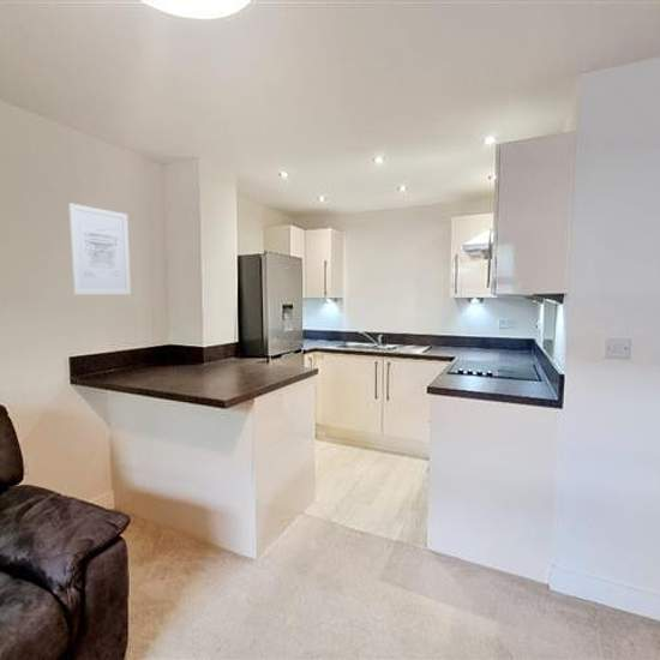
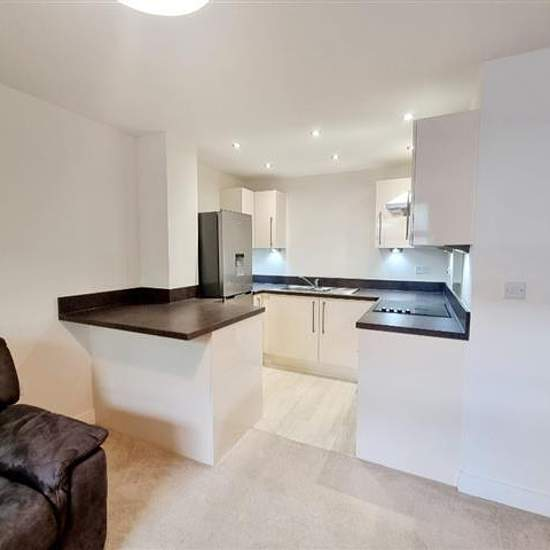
- wall art (101, 252)
